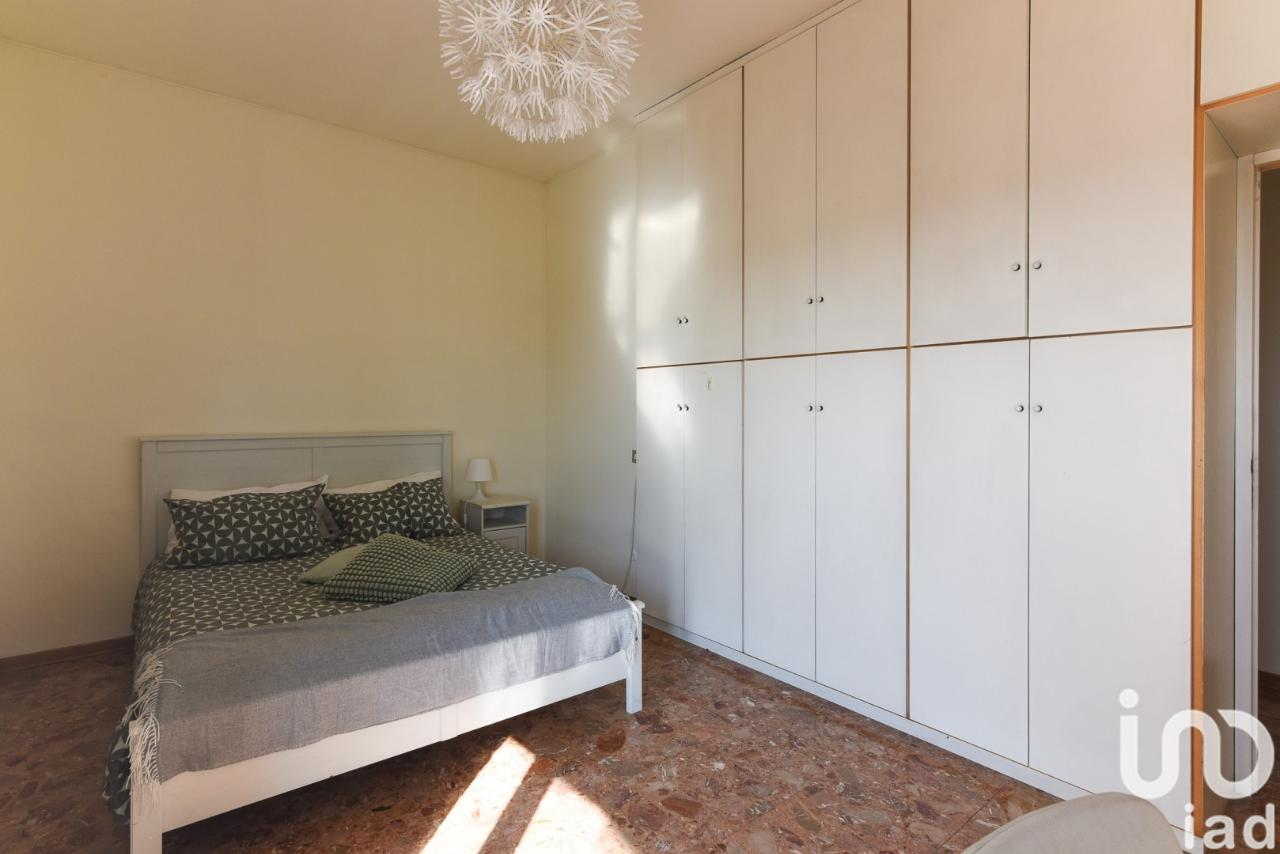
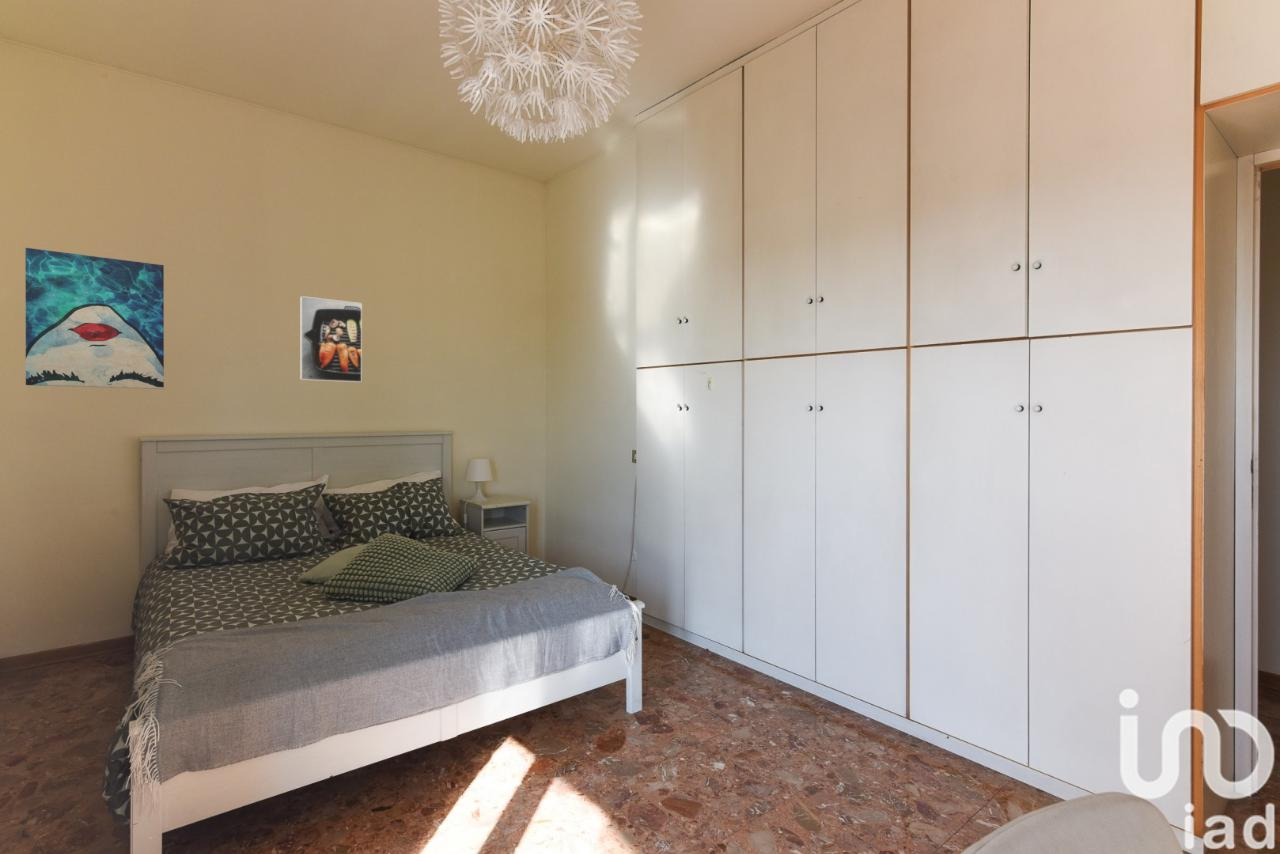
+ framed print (331, 340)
+ wall art (98, 322)
